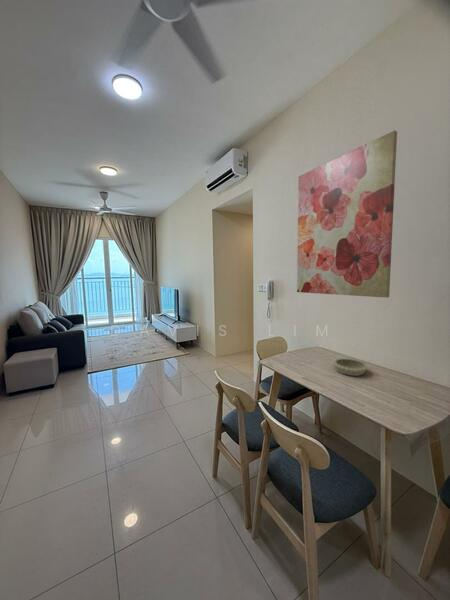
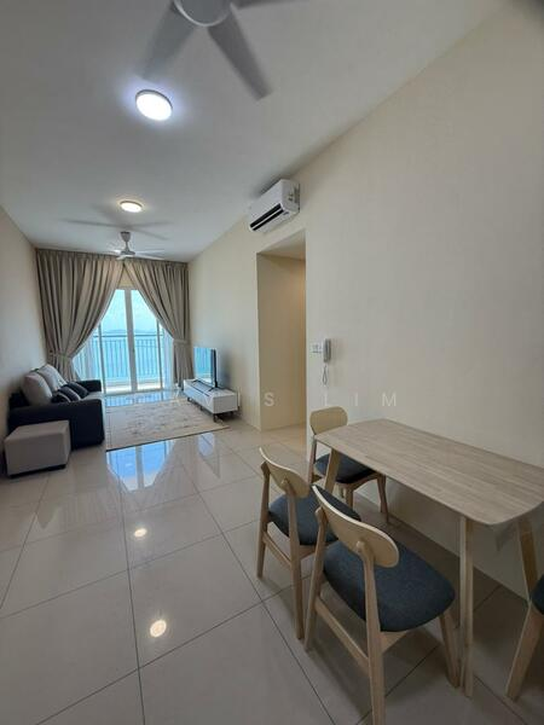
- decorative bowl (349, 366)
- wall art (337, 228)
